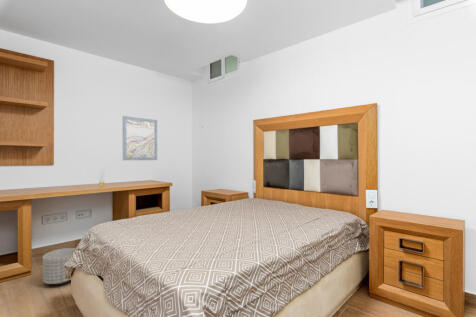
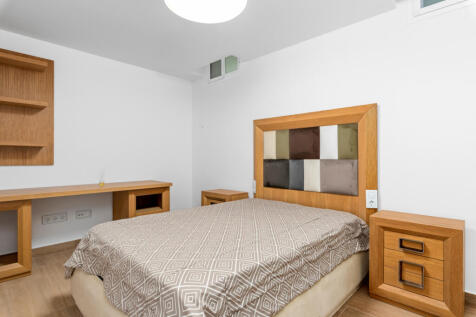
- wall art (140, 139)
- planter (61, 267)
